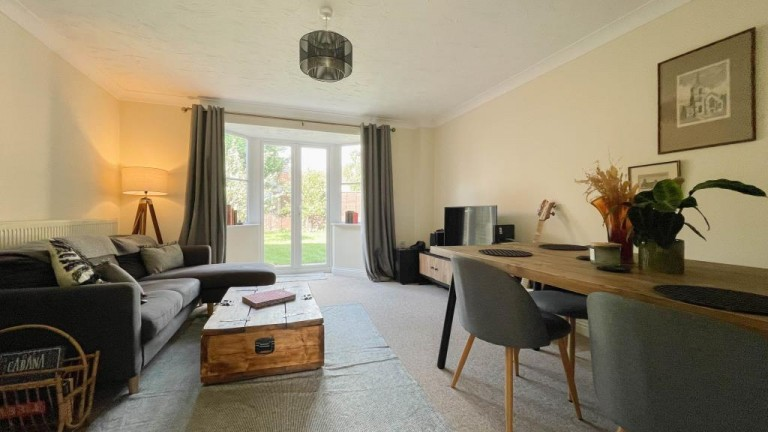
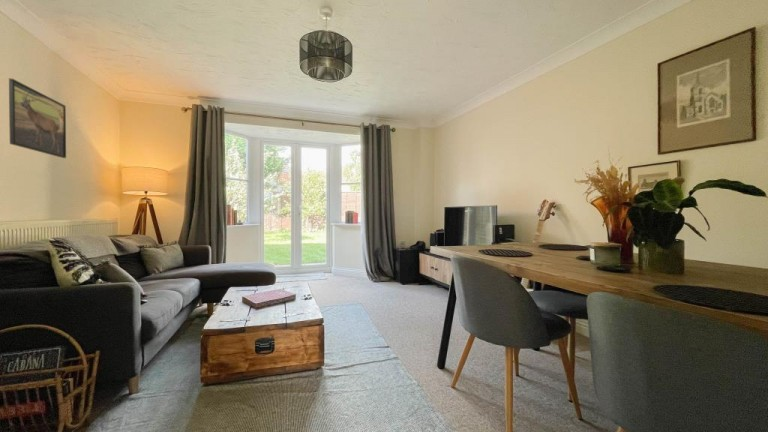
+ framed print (40, 122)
